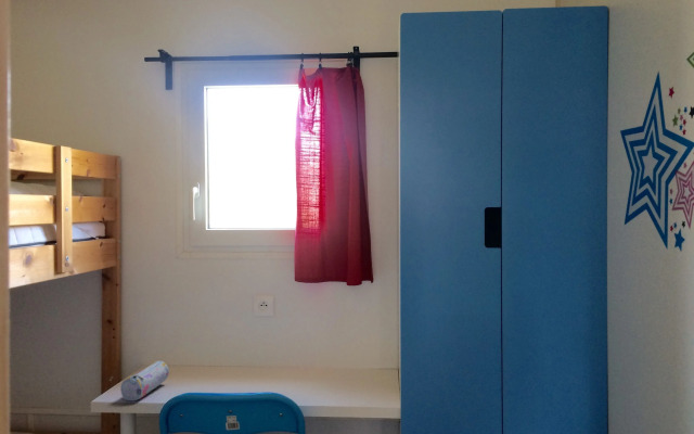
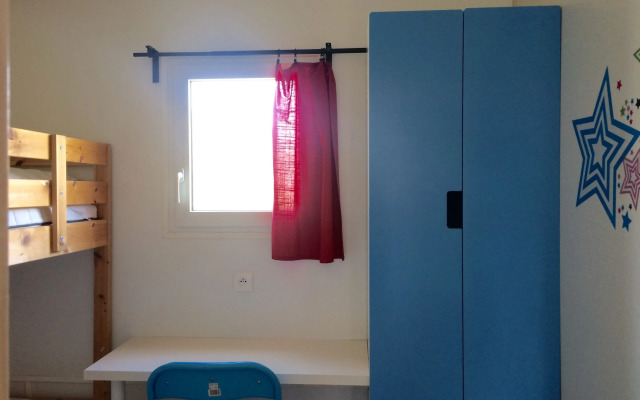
- pencil case (145, 379)
